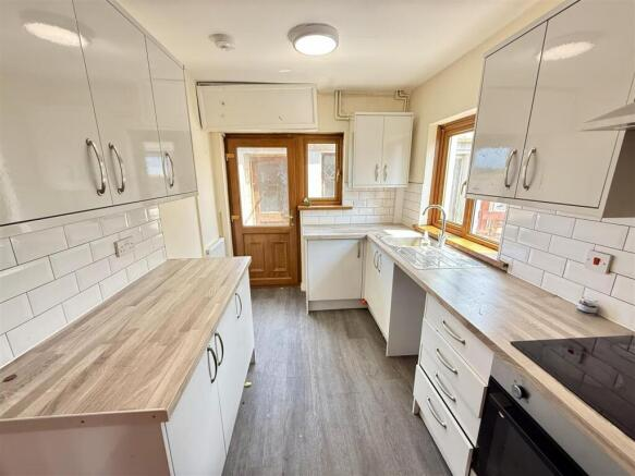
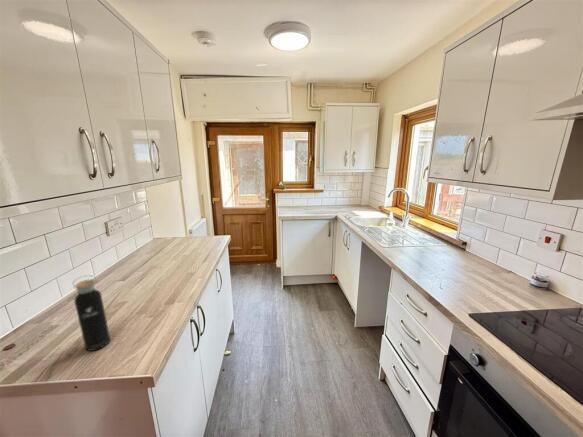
+ water bottle (91, 311)
